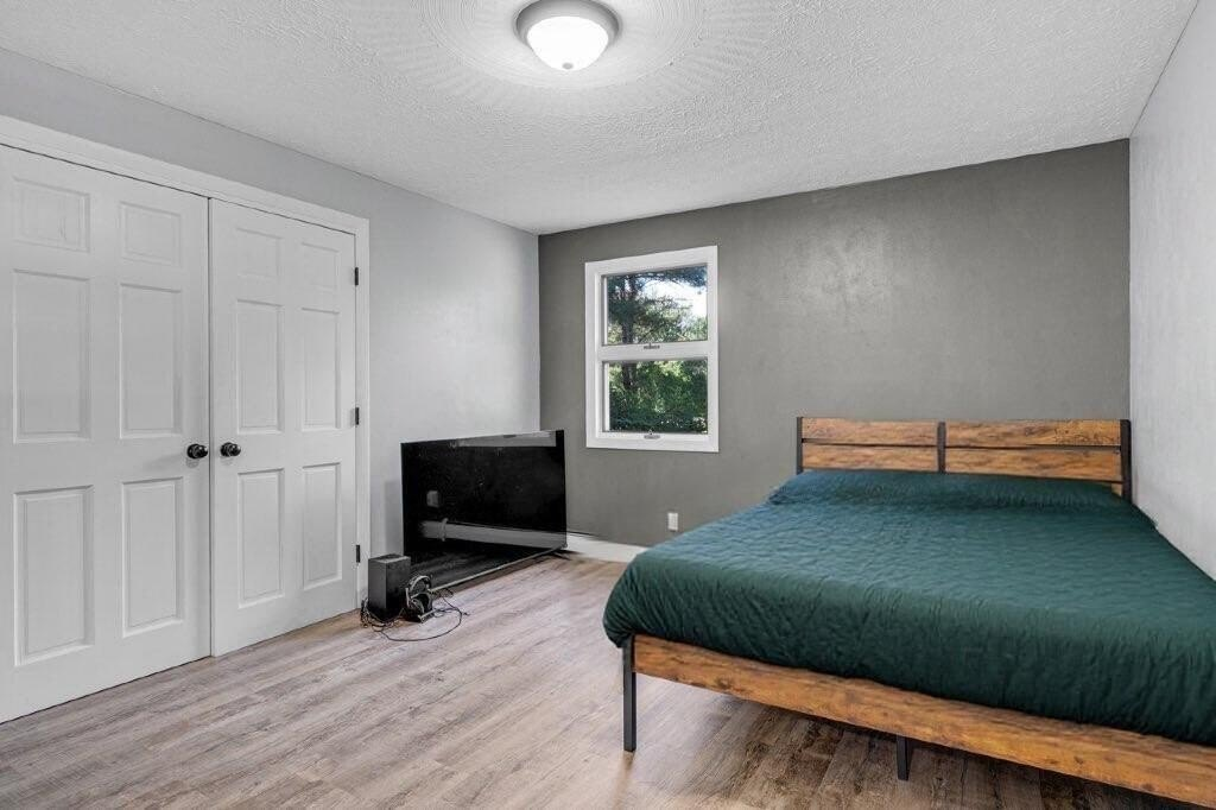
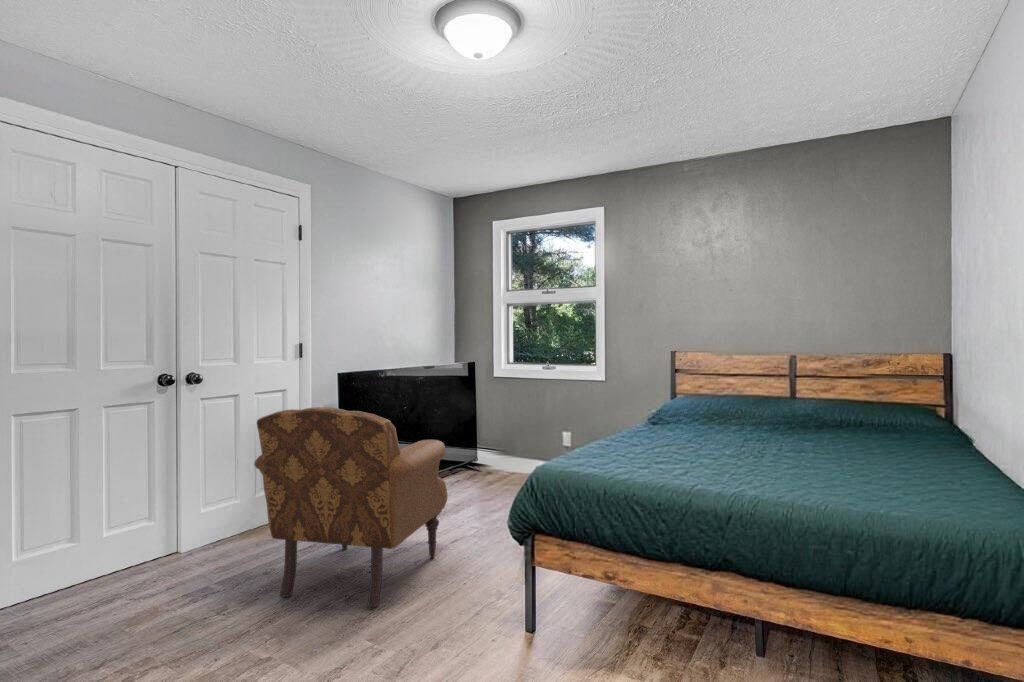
+ armchair (359, 487)
